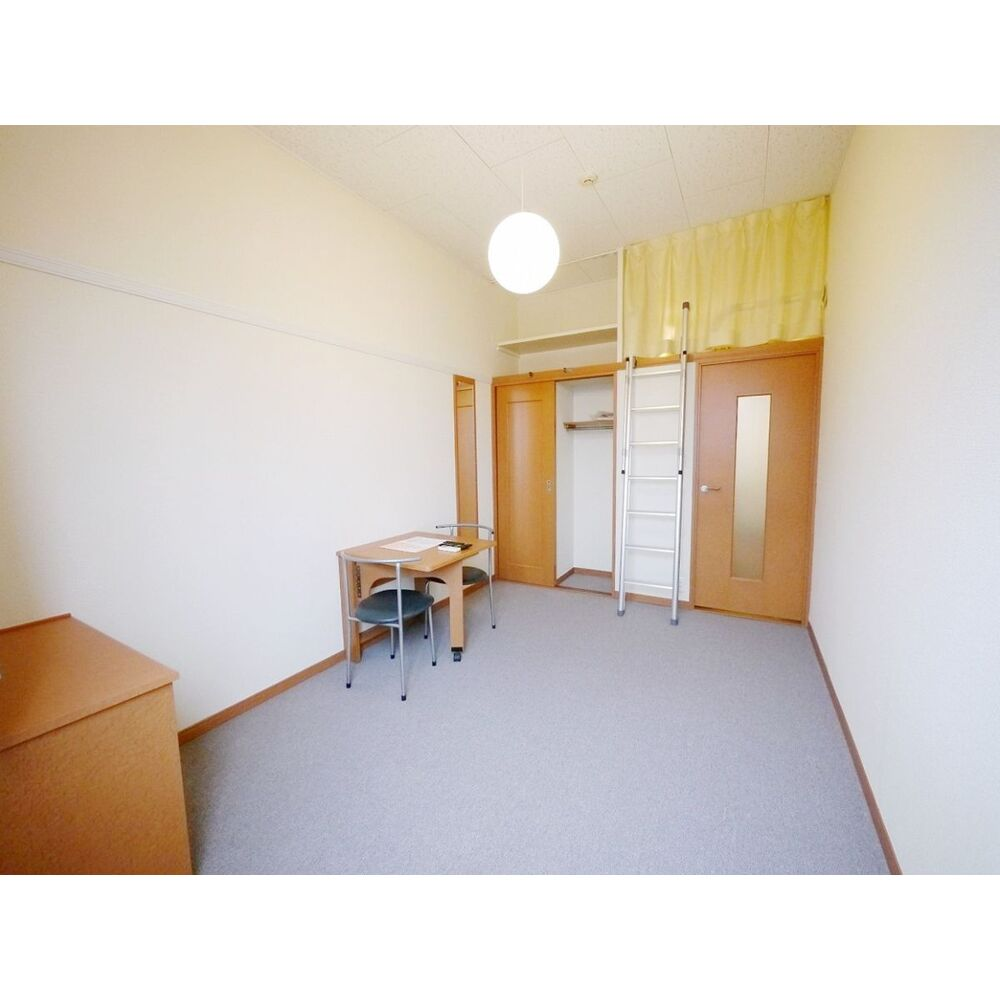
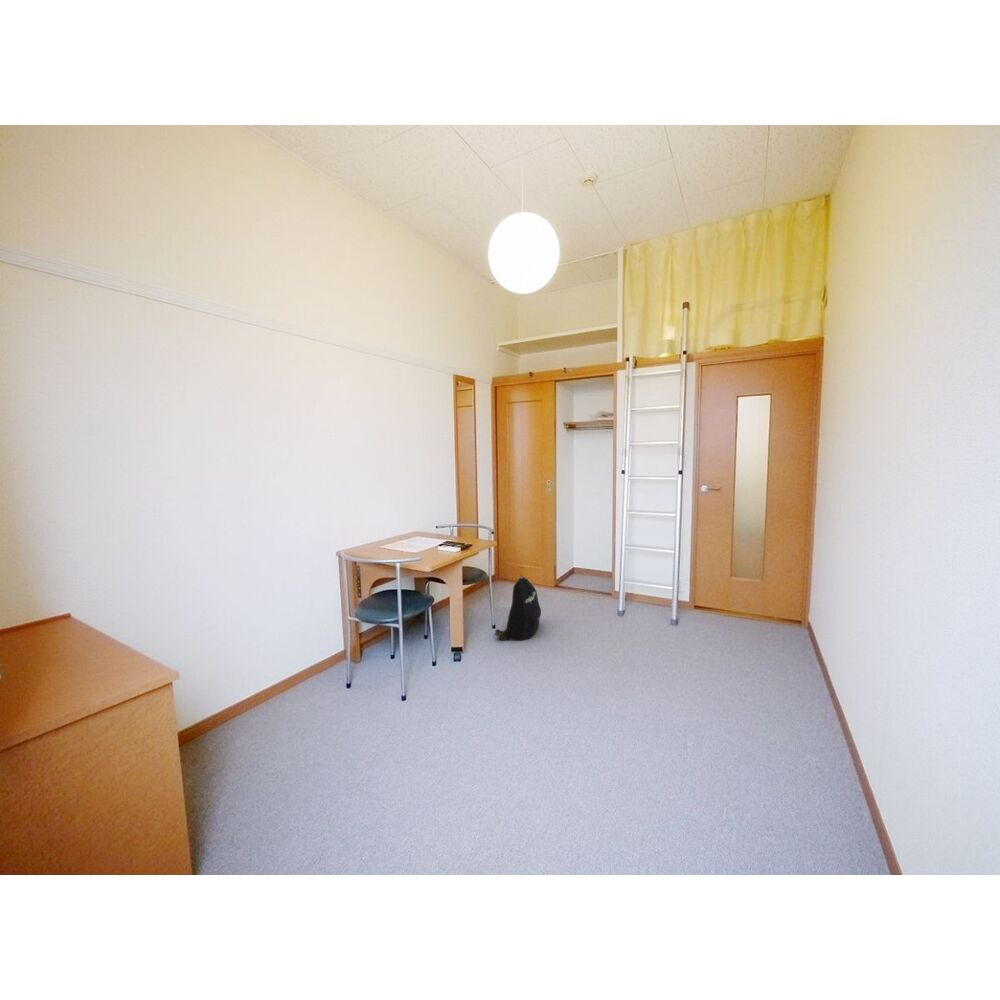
+ backpack (521, 603)
